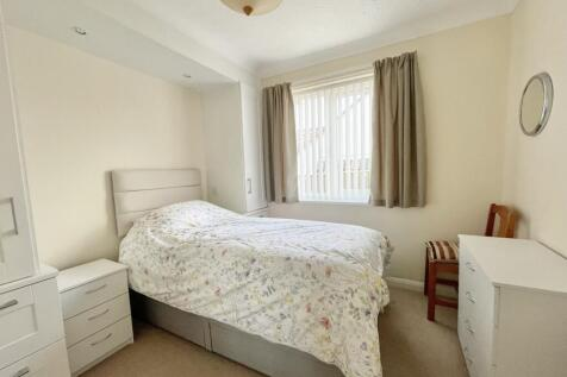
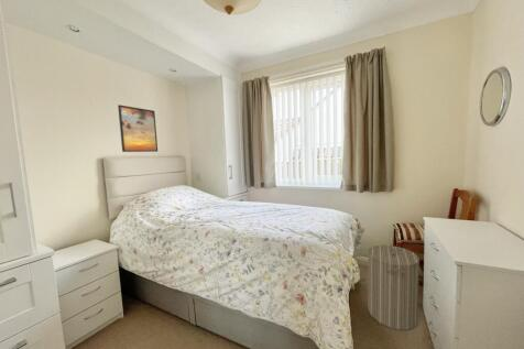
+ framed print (139, 130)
+ laundry hamper (392, 279)
